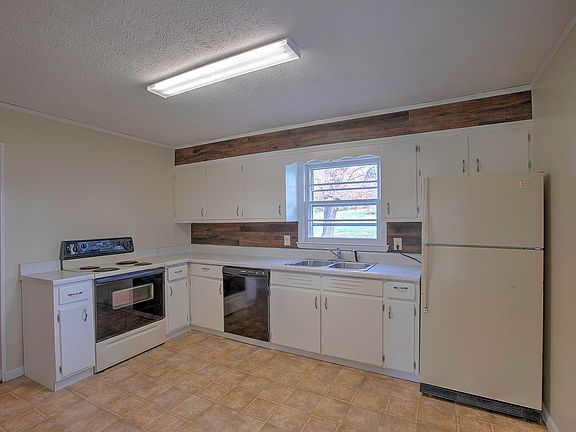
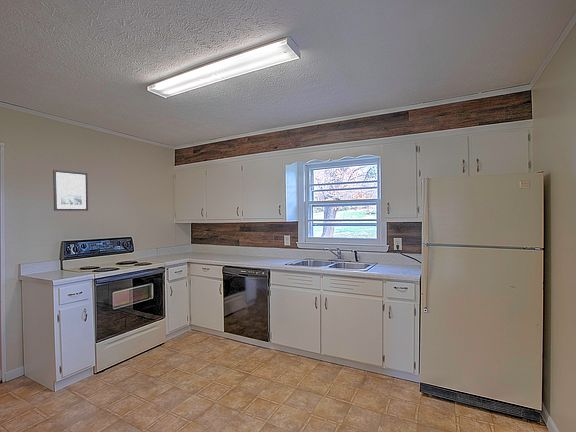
+ wall art (71, 191)
